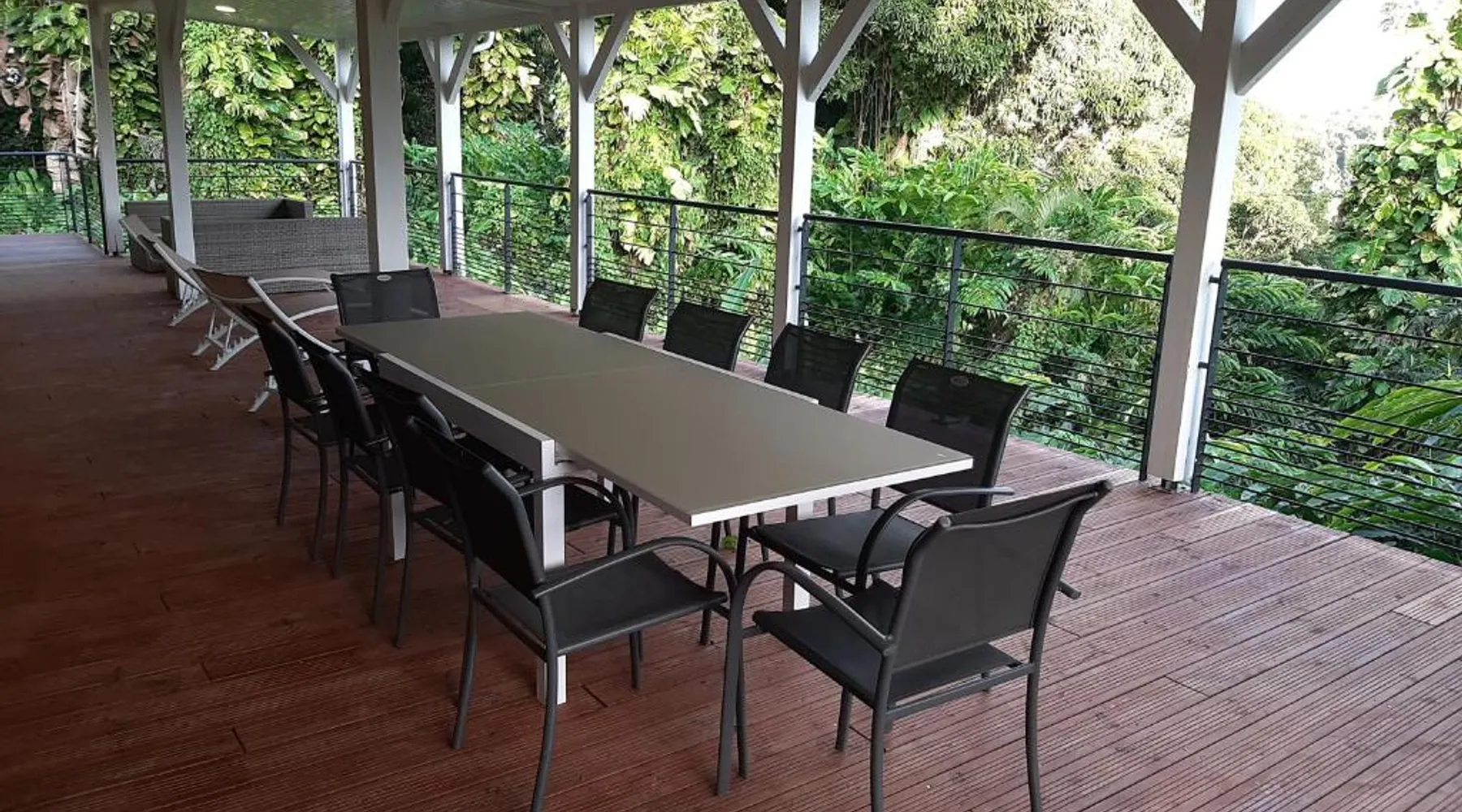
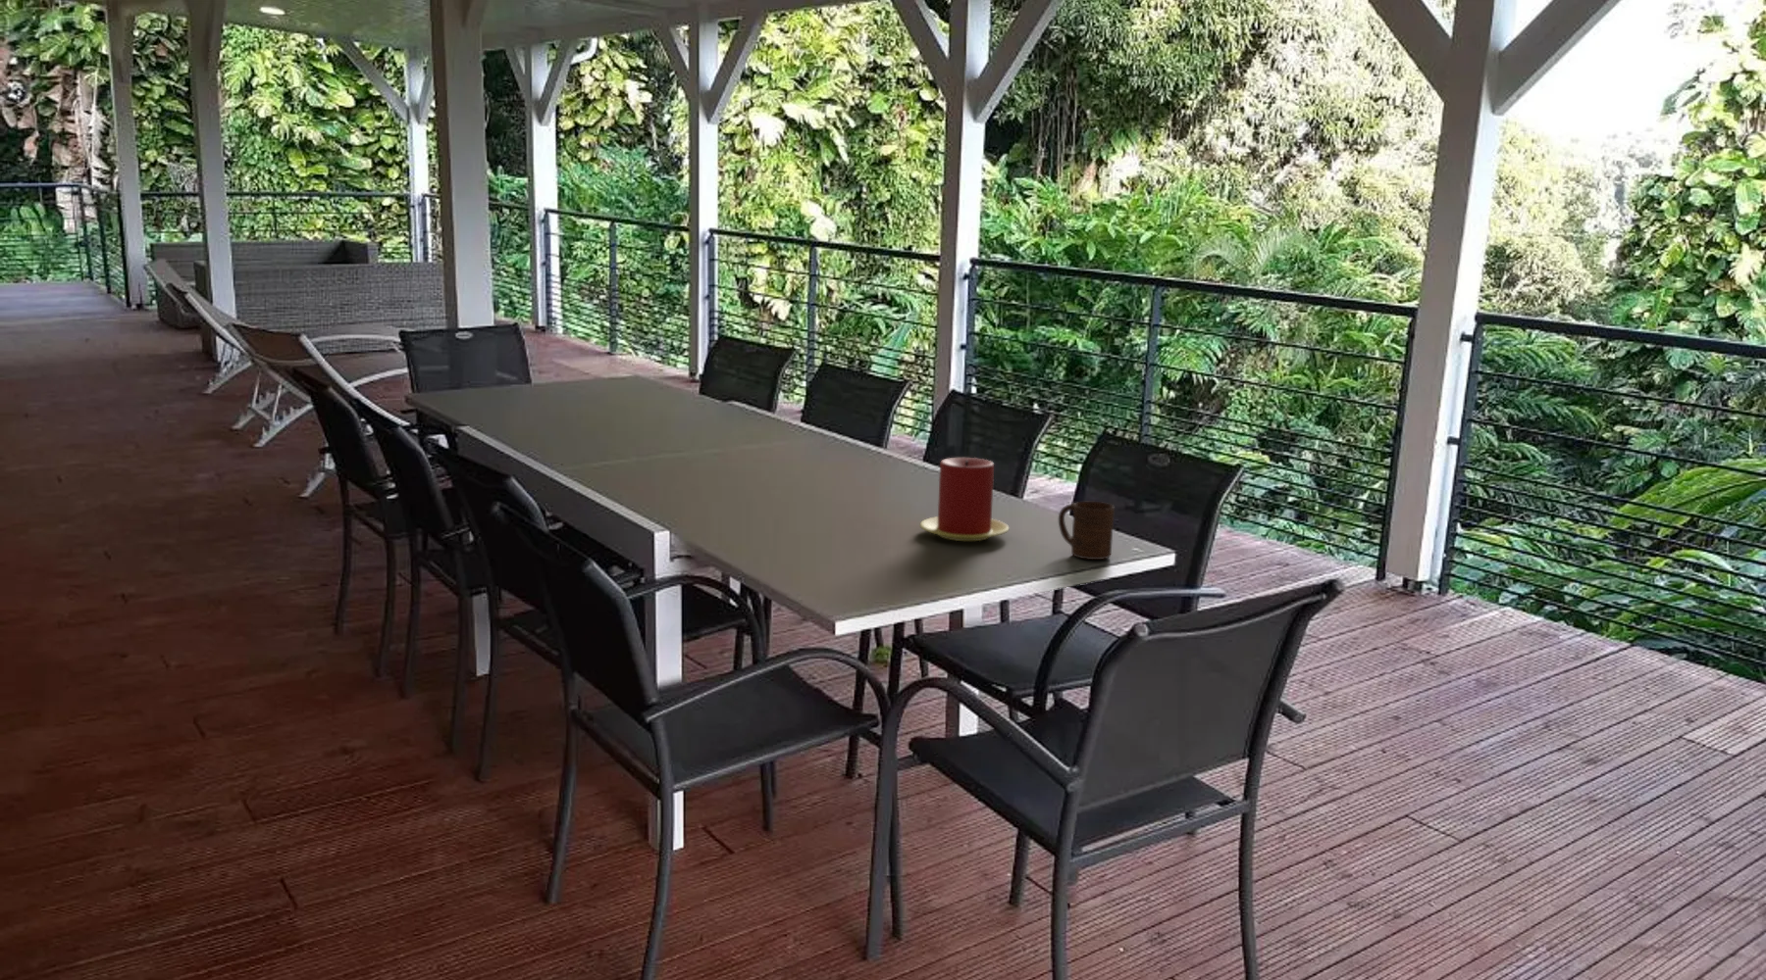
+ candle (965, 497)
+ cup (1086, 529)
